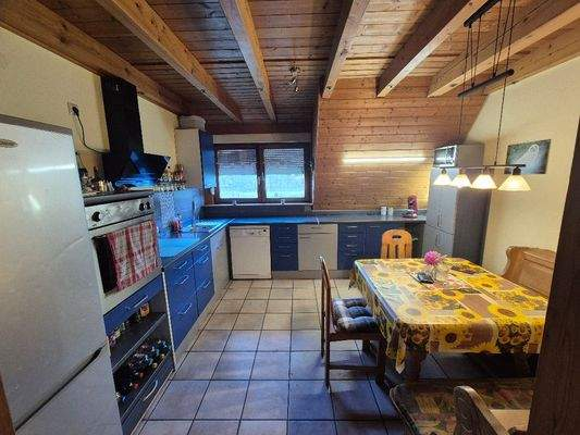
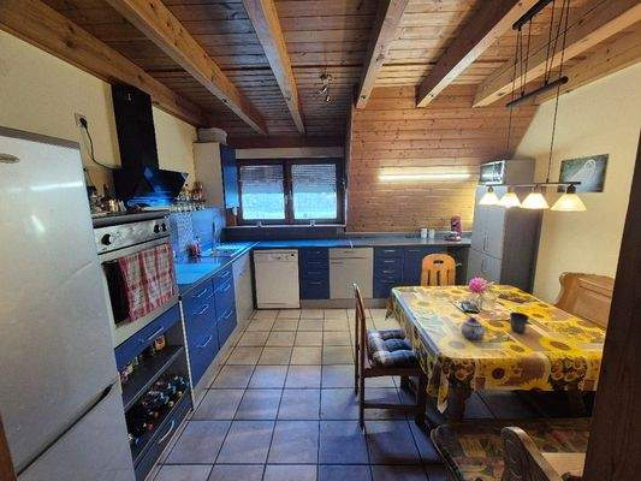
+ mug (517, 323)
+ teapot (473, 327)
